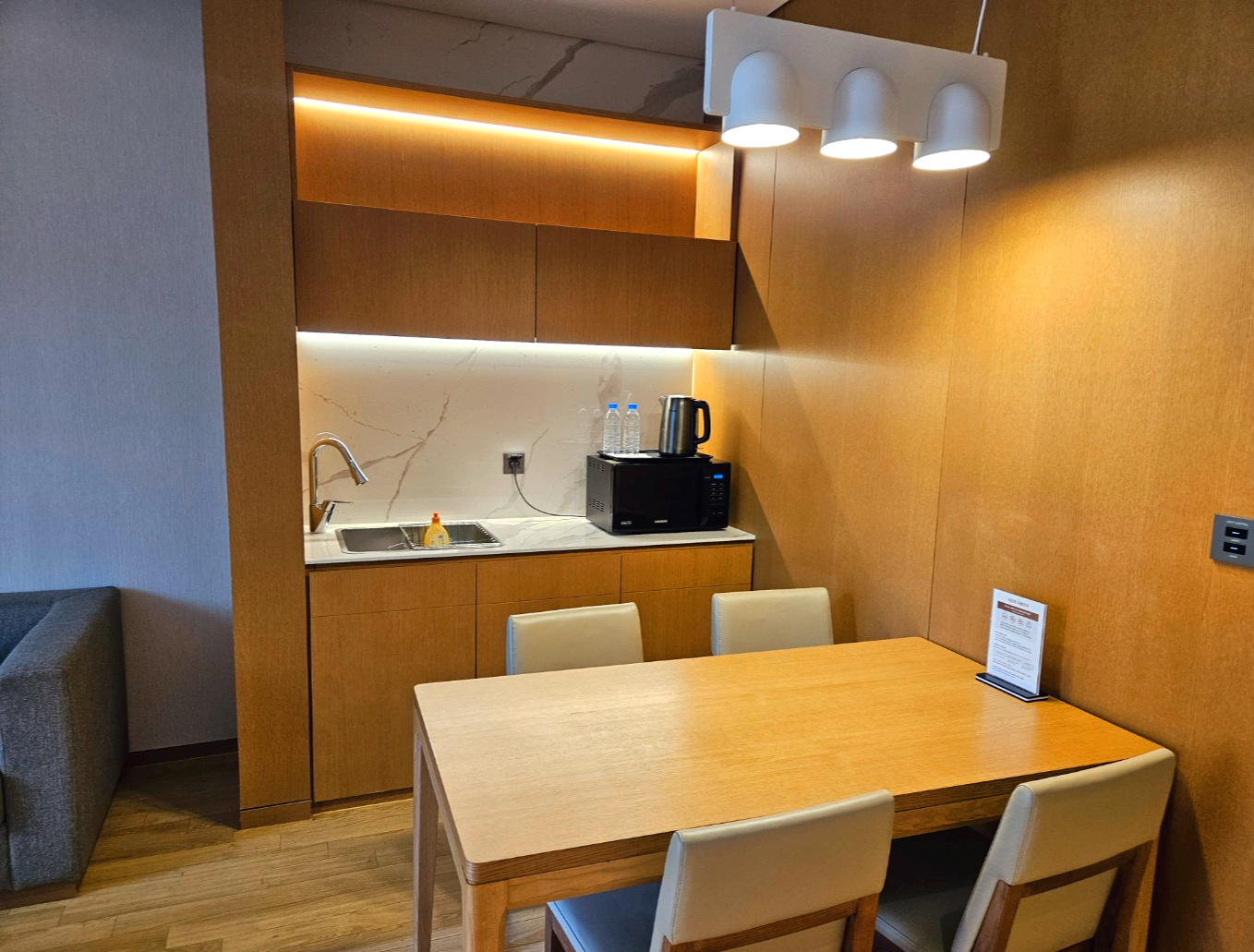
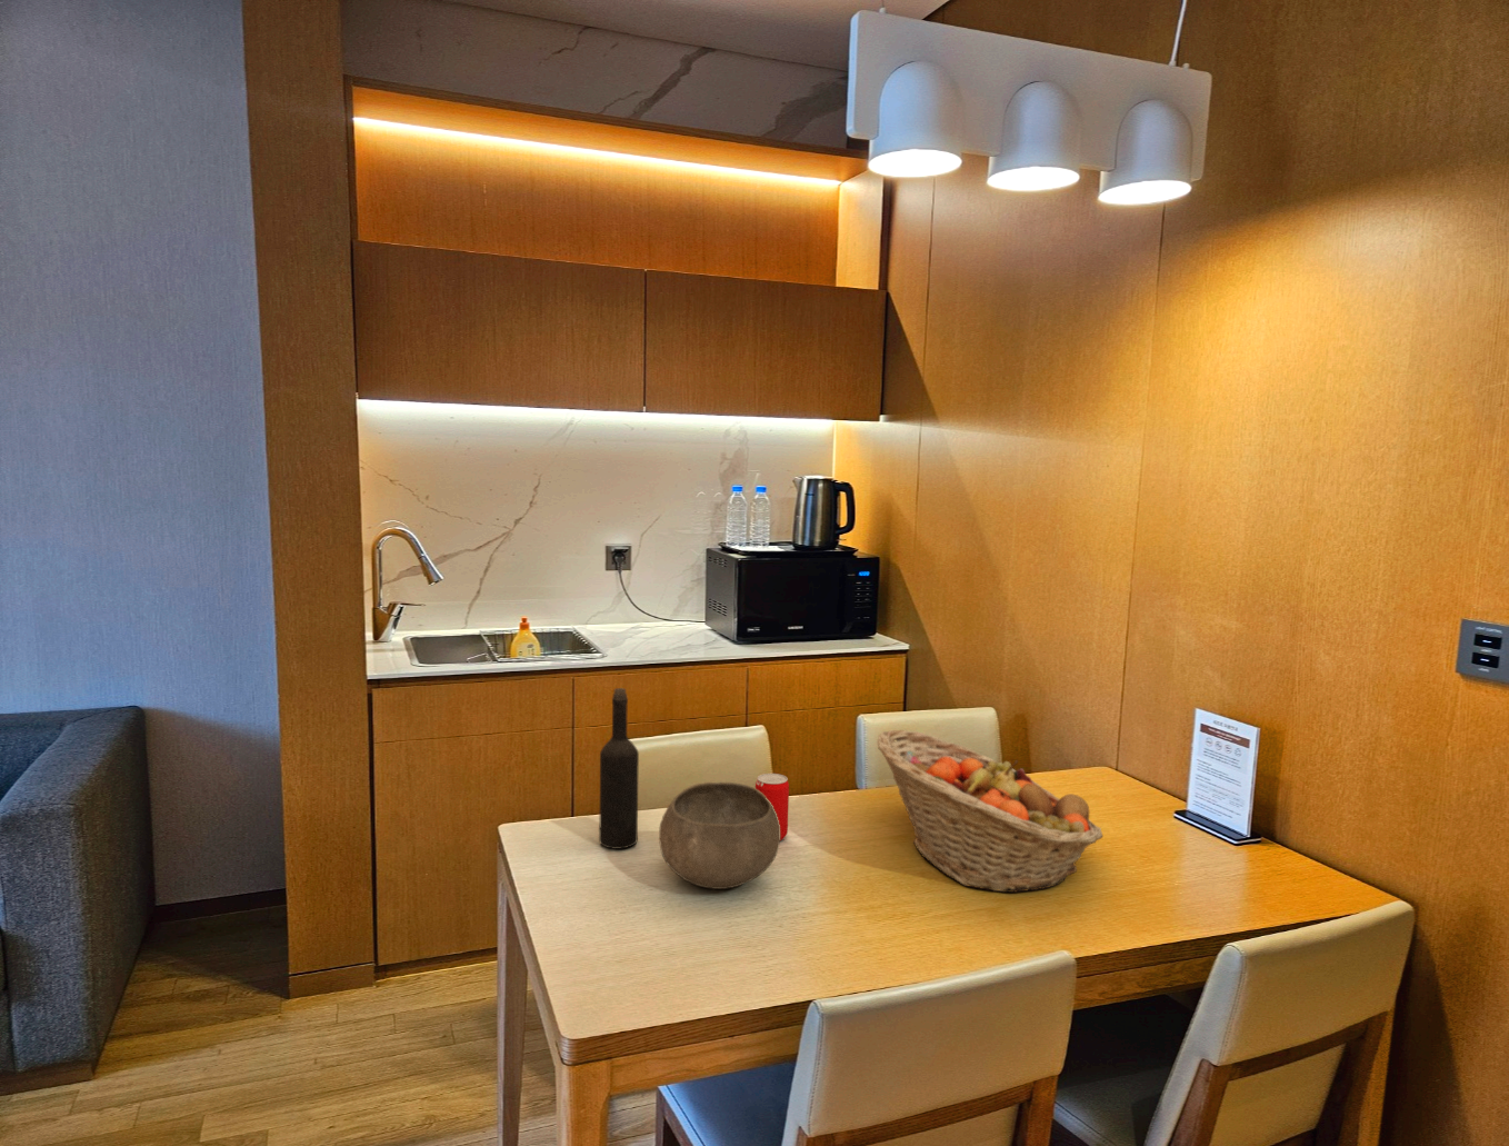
+ fruit basket (982, 802)
+ beverage can (774, 807)
+ bowl (718, 839)
+ wine bottle (619, 767)
